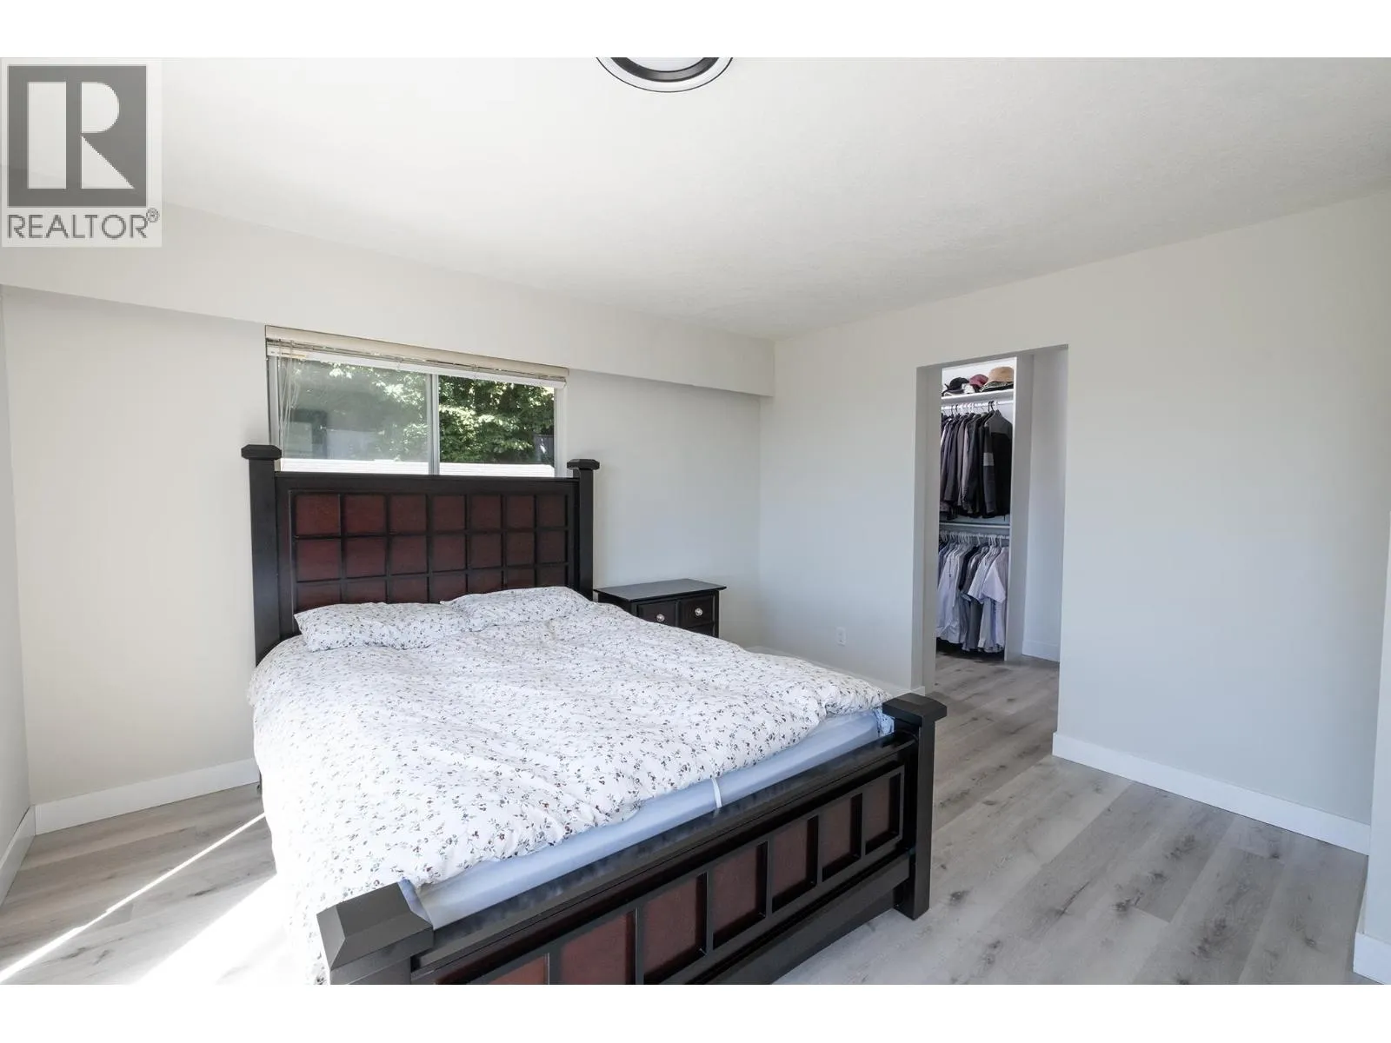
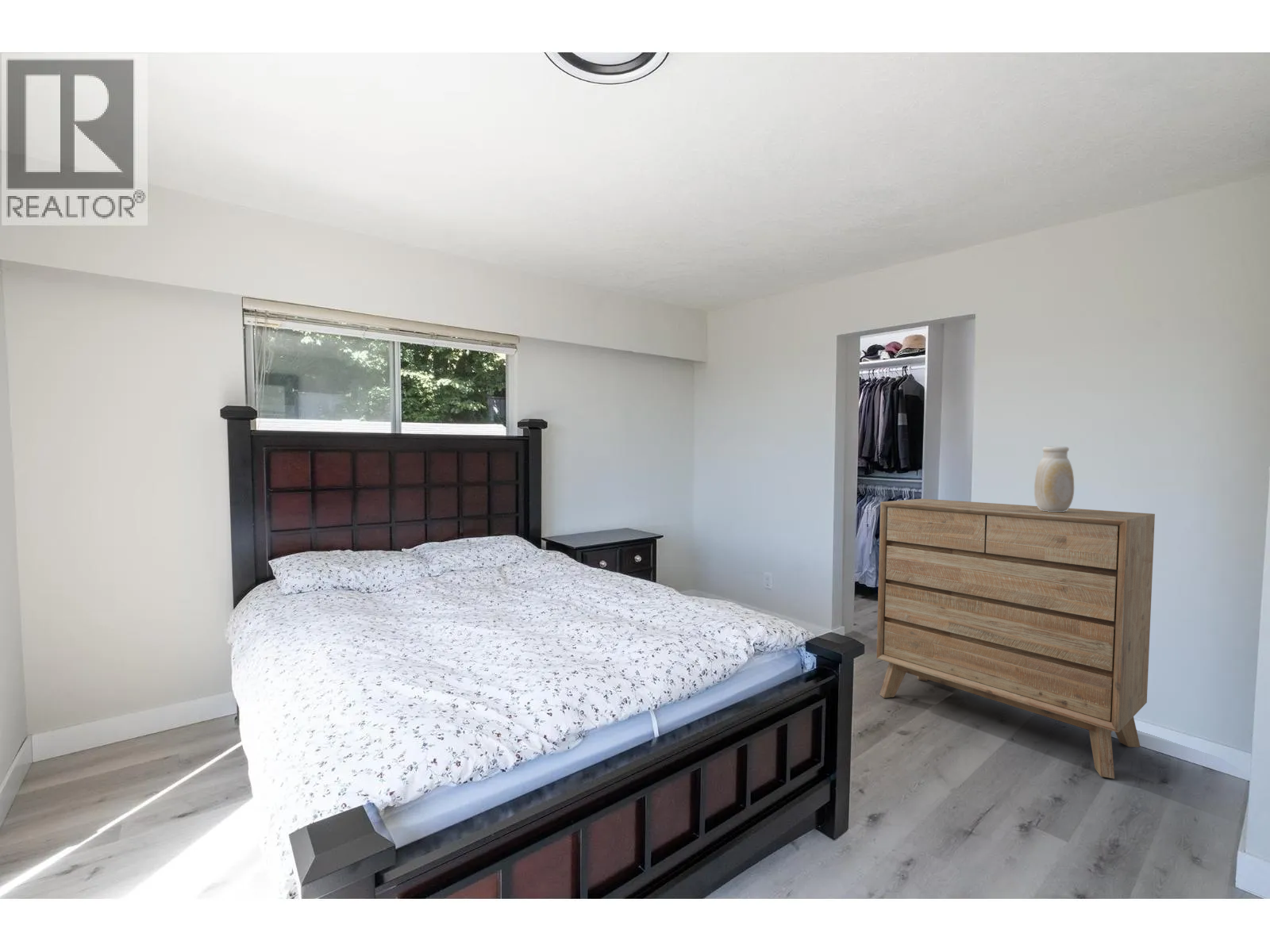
+ vase (1058, 477)
+ dresser (1001, 613)
